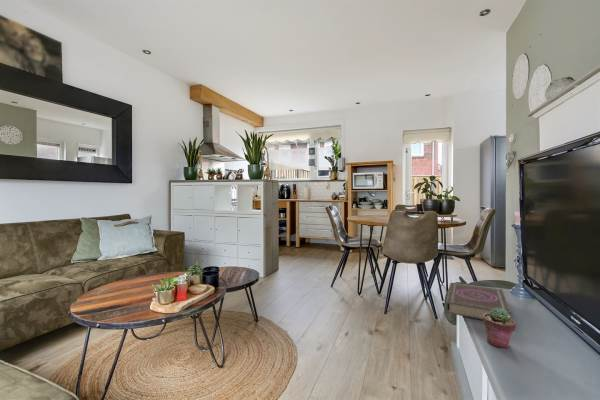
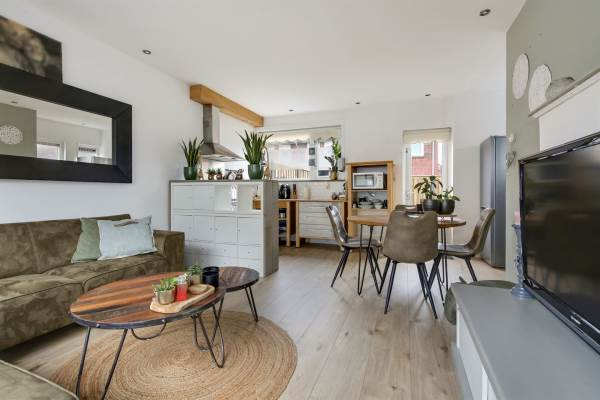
- potted succulent (498, 325)
- book (475, 300)
